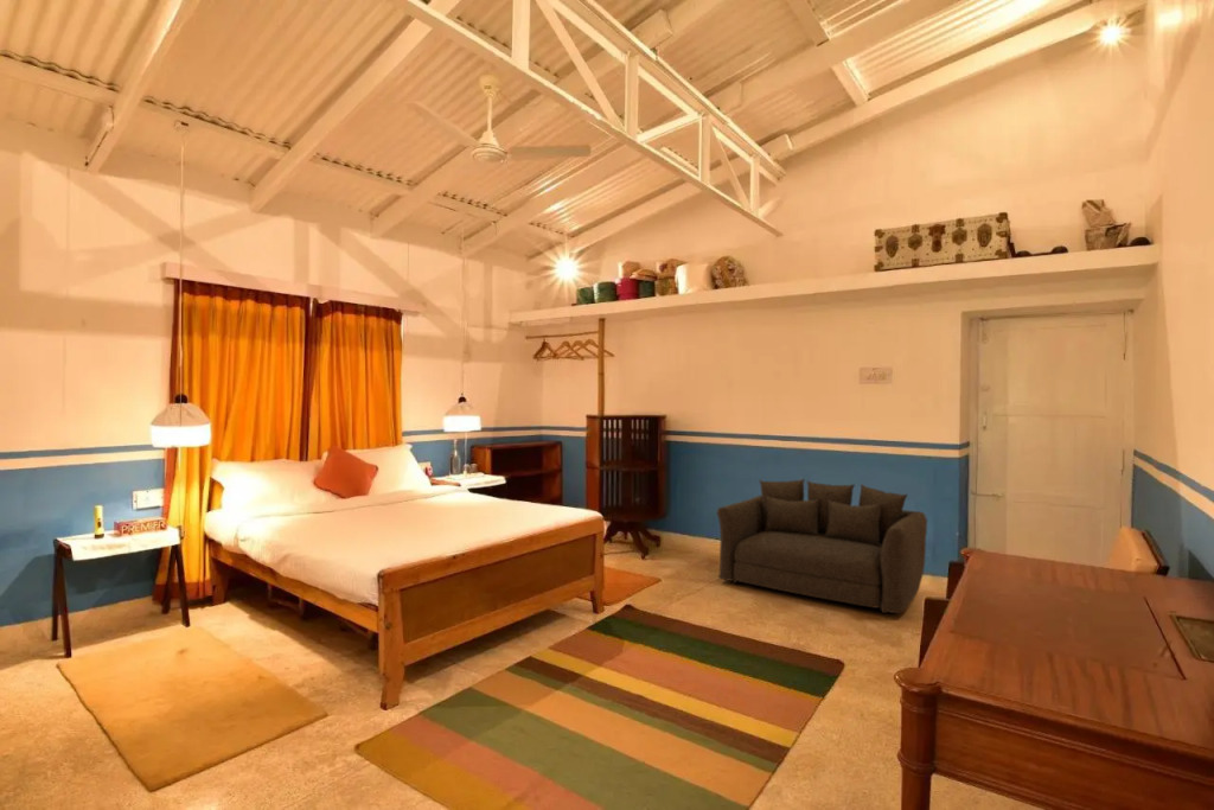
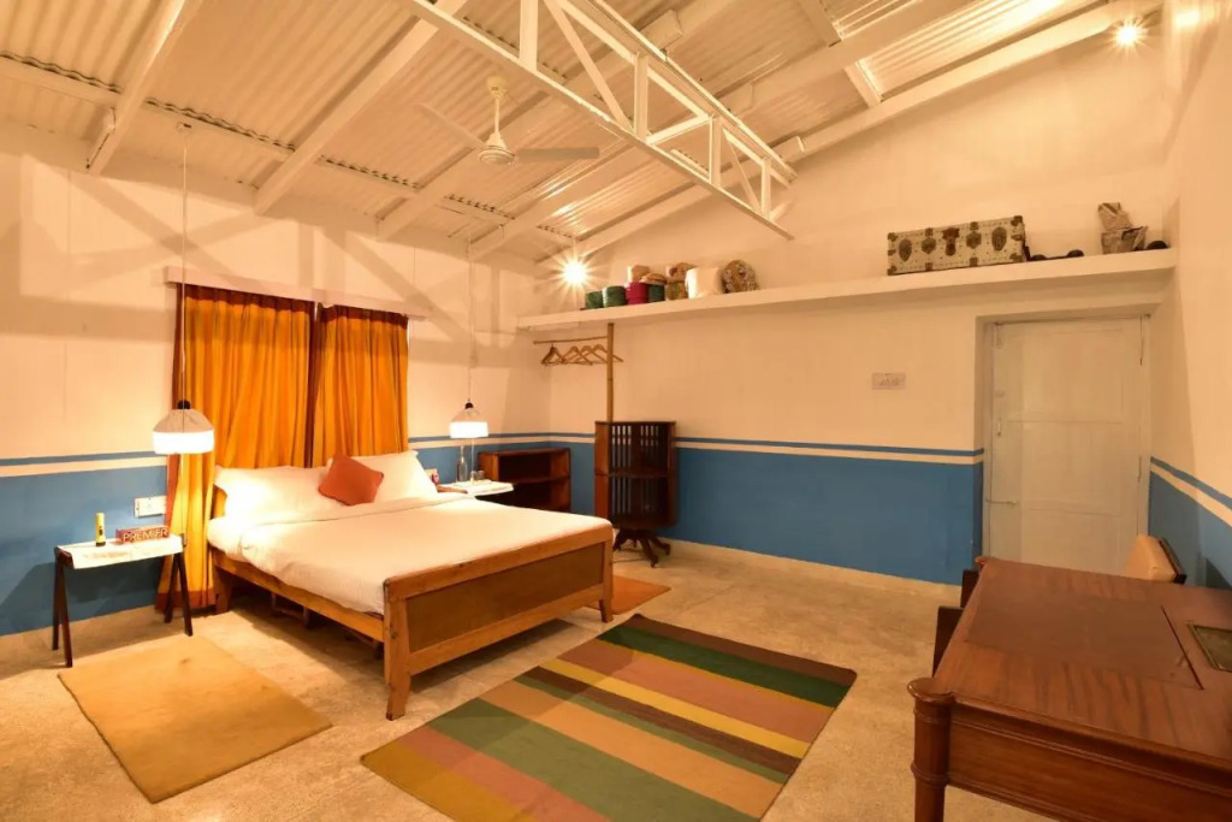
- loveseat (819, 535)
